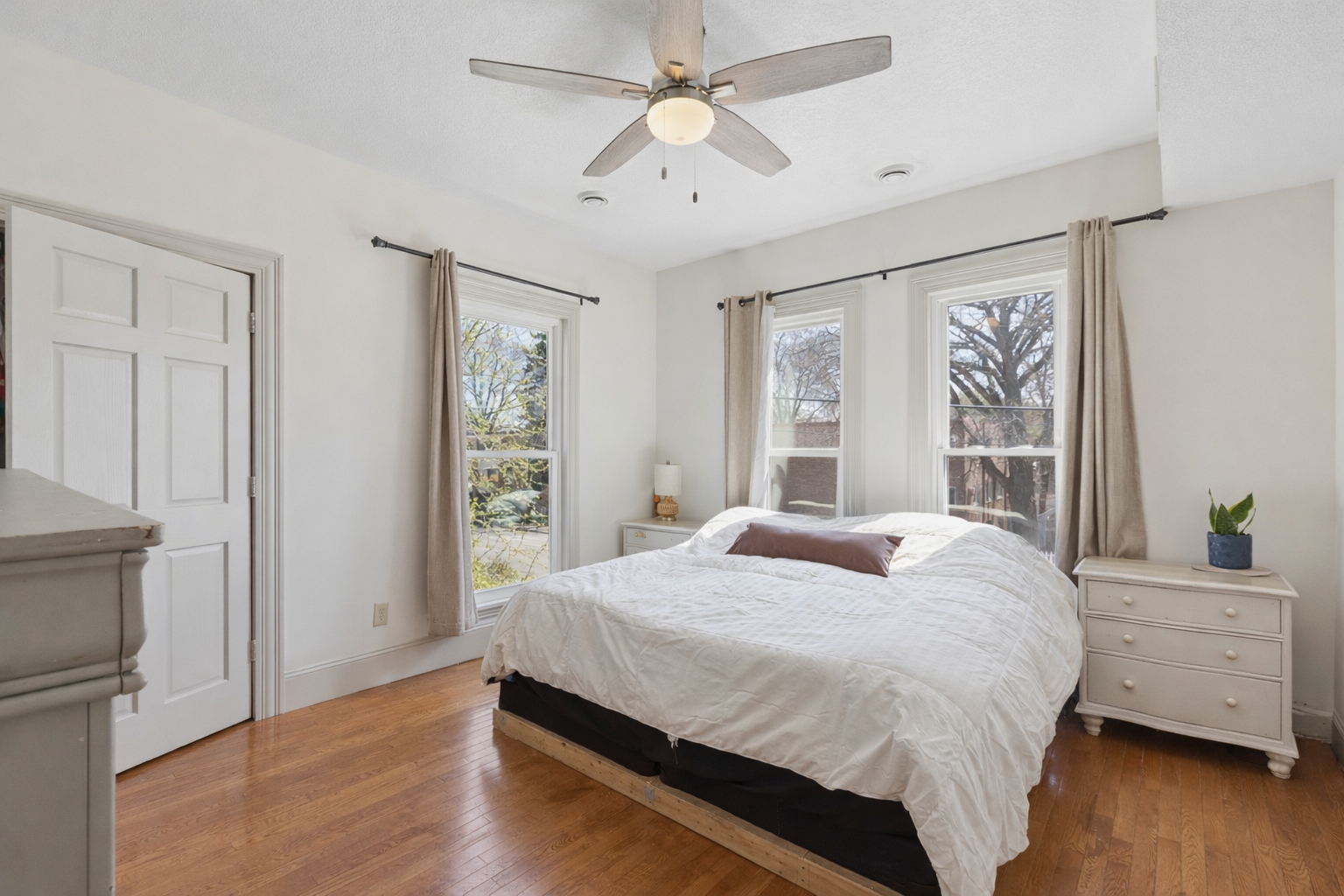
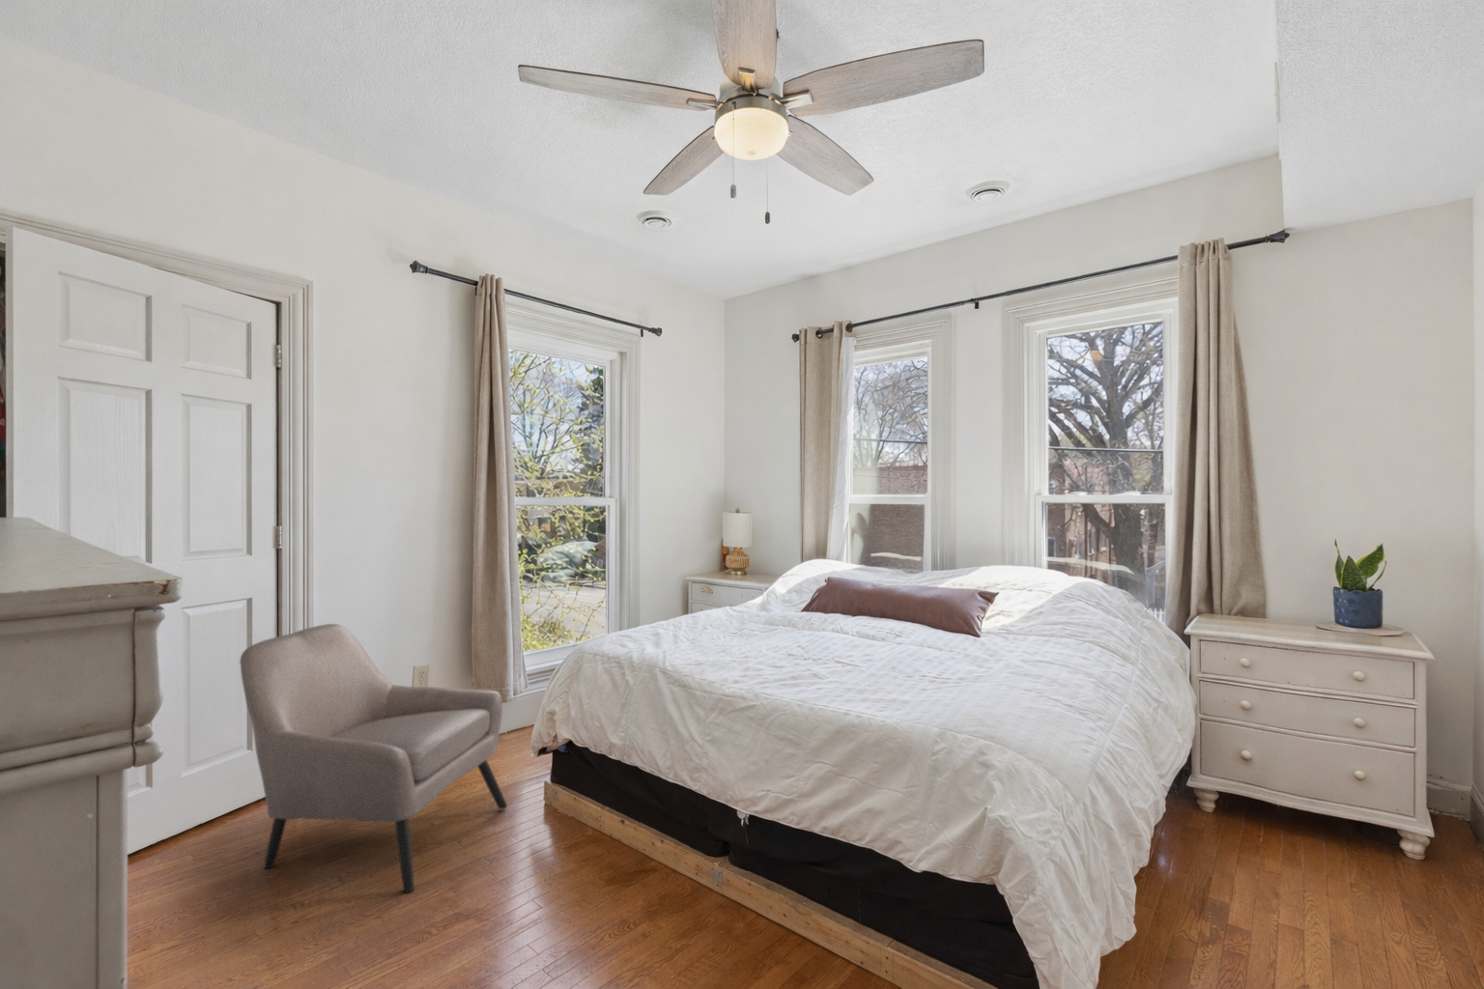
+ armchair (384, 734)
